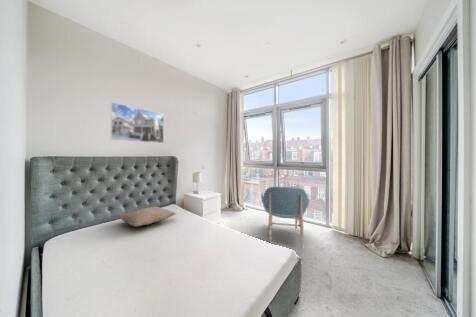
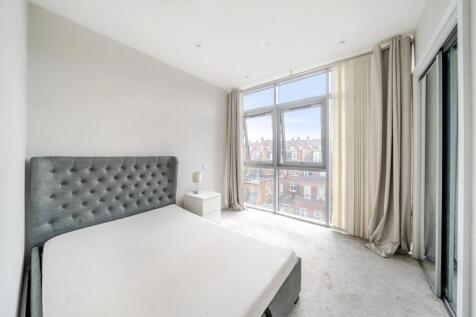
- lounge chair (284, 209)
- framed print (140, 125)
- pillow (147, 215)
